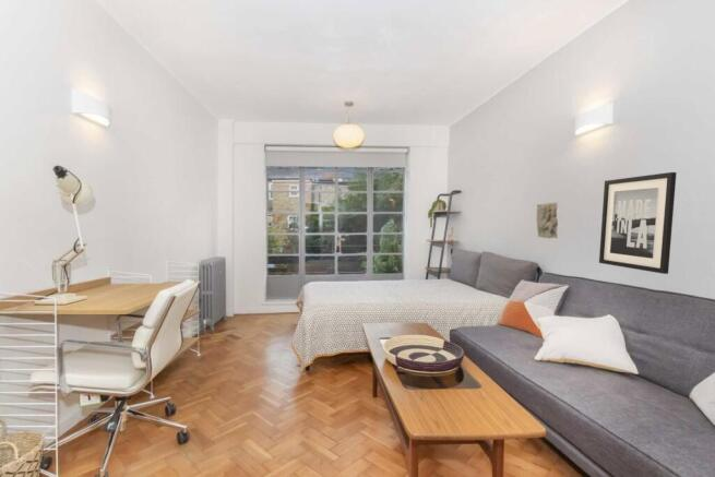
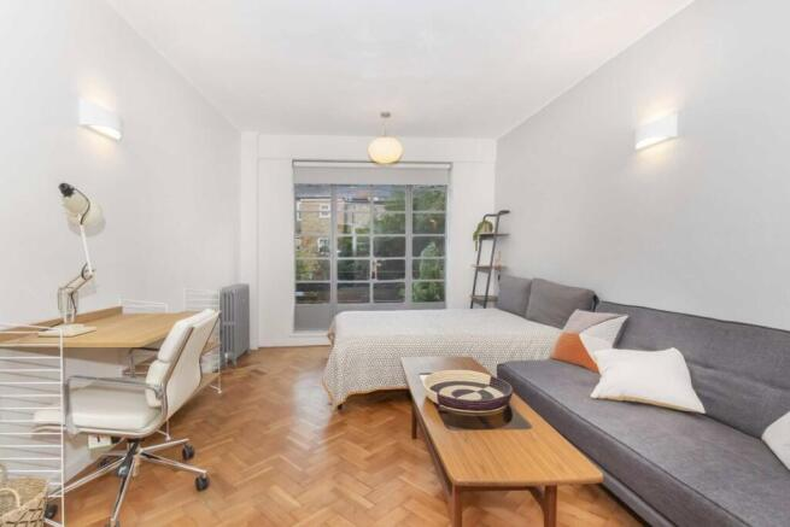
- wall art (633, 223)
- stone relief (546, 220)
